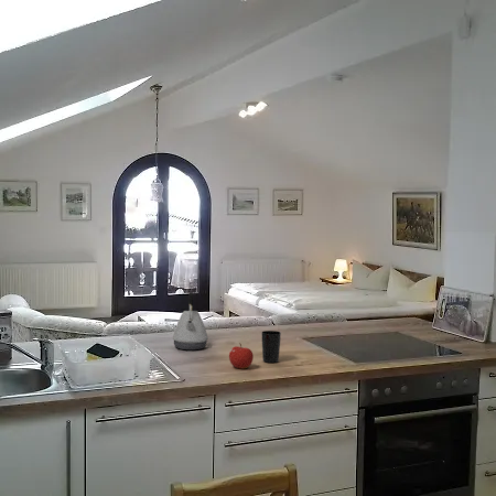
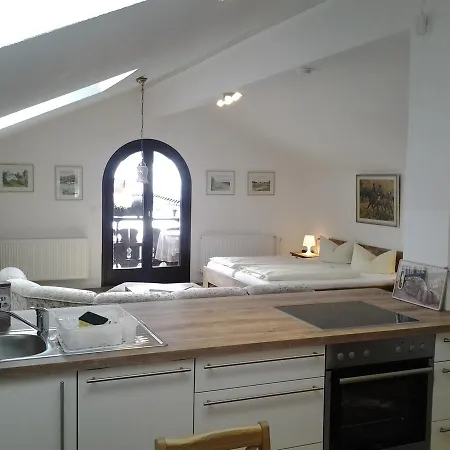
- cup (270, 346)
- fruit (240, 355)
- kettle (190, 320)
